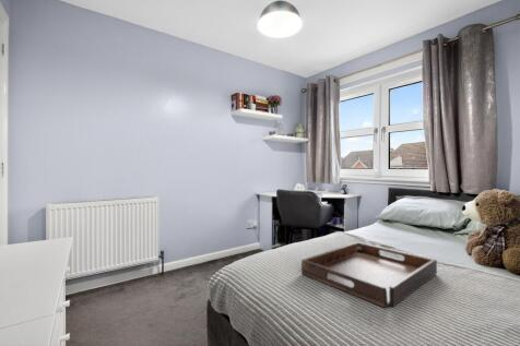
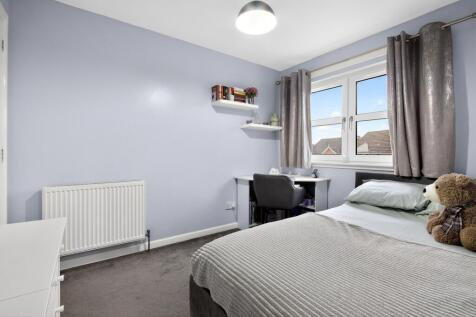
- serving tray (368, 266)
